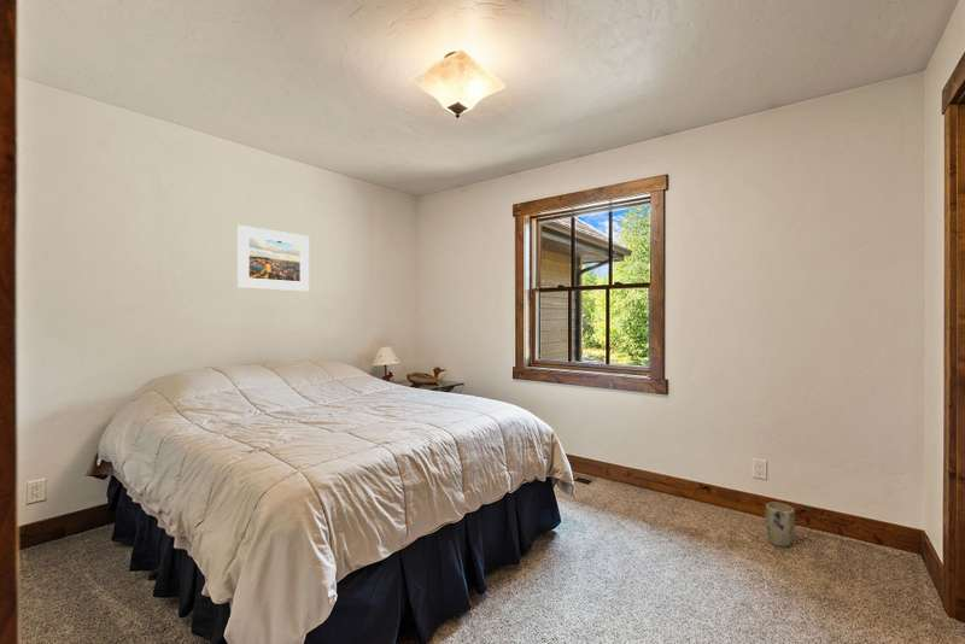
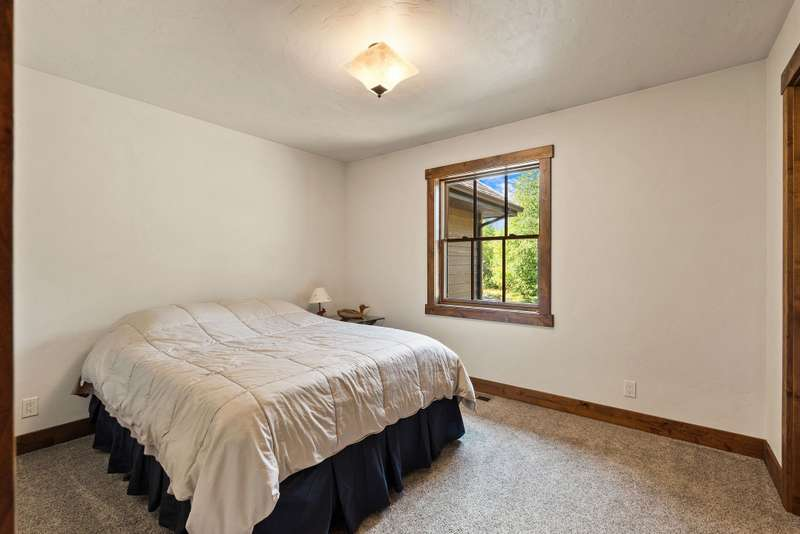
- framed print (275, 259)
- plant pot (779, 525)
